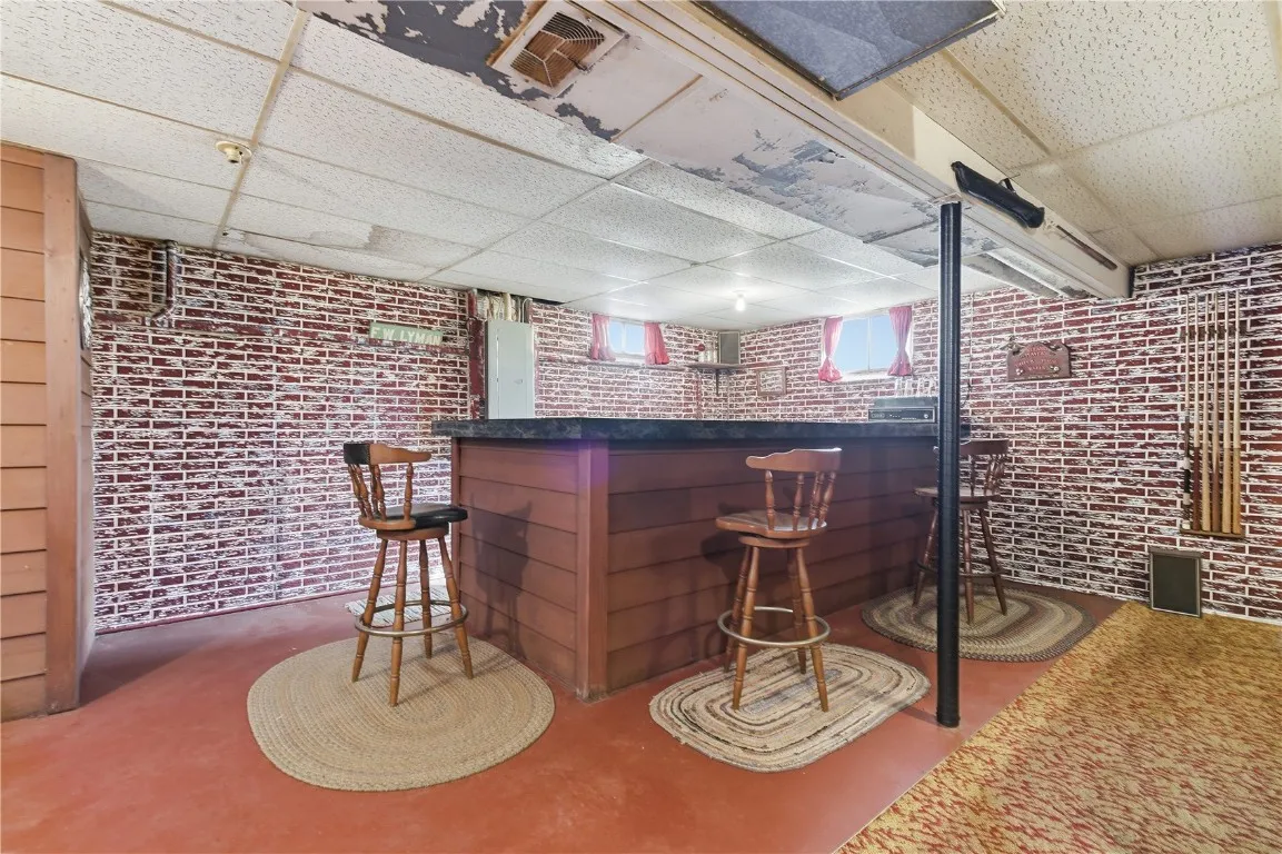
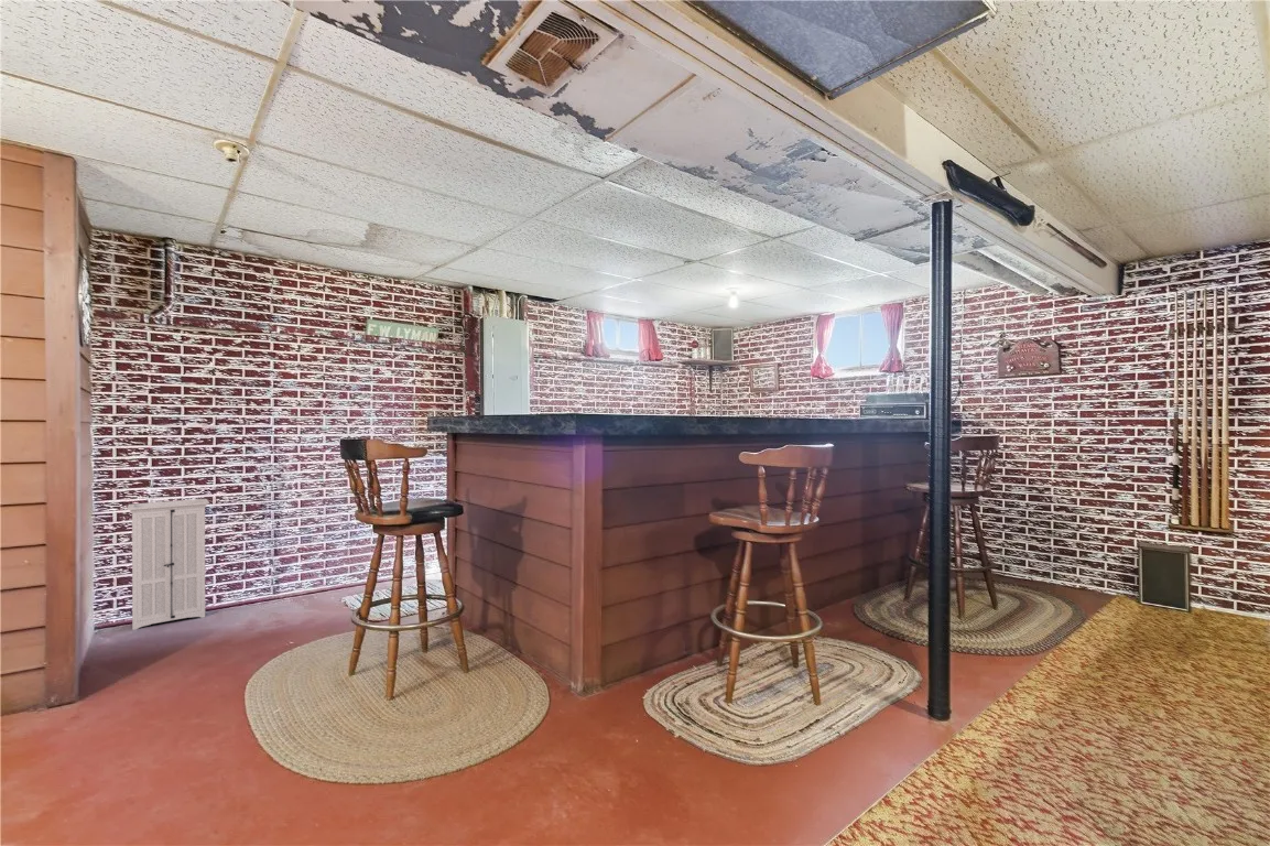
+ storage cabinet (169, 560)
